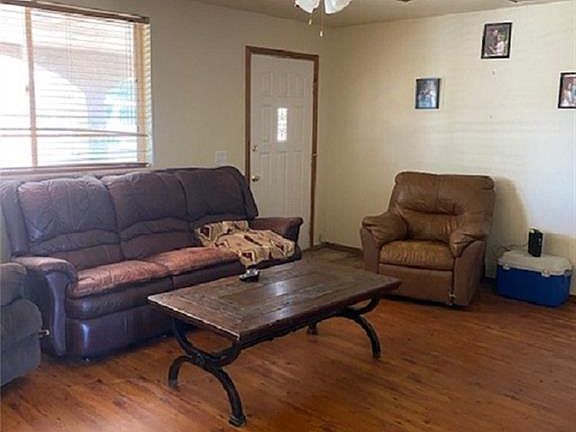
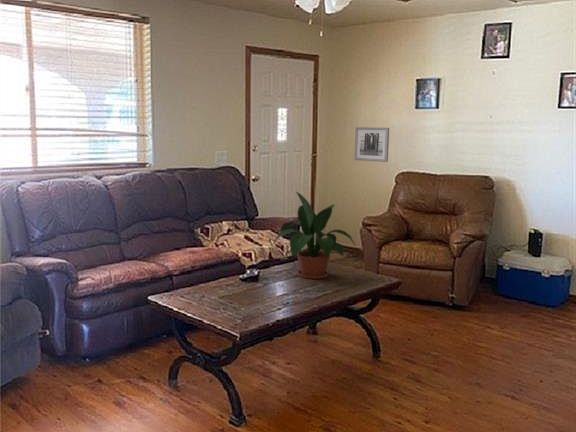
+ potted plant (312, 232)
+ wall art (371, 144)
